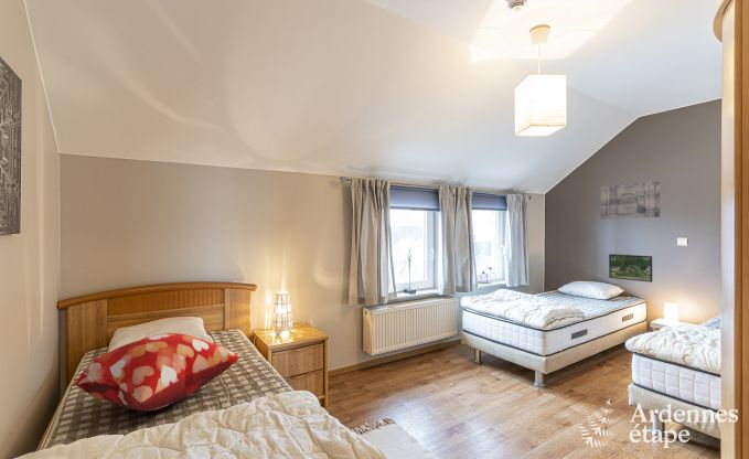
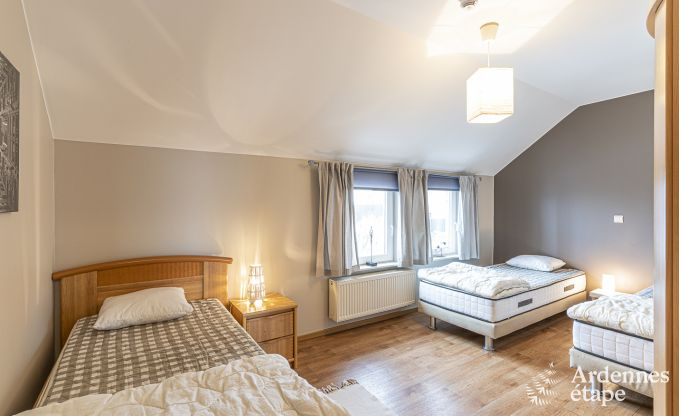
- decorative pillow (162, 370)
- wall art (628, 201)
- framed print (629, 267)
